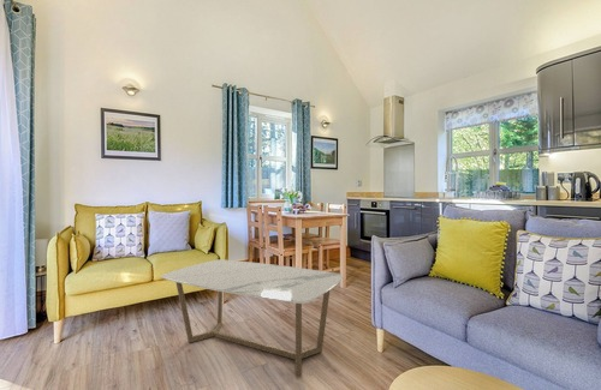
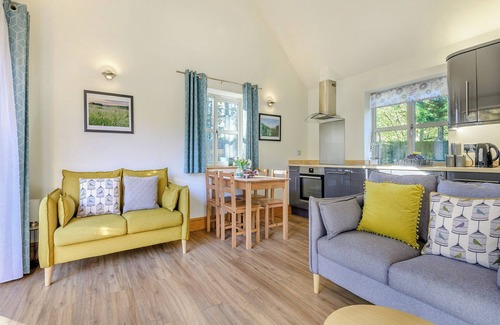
- coffee table (254, 296)
